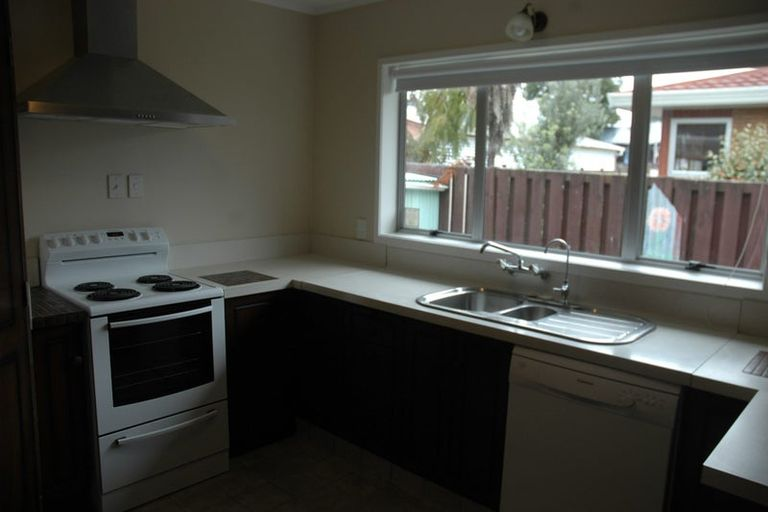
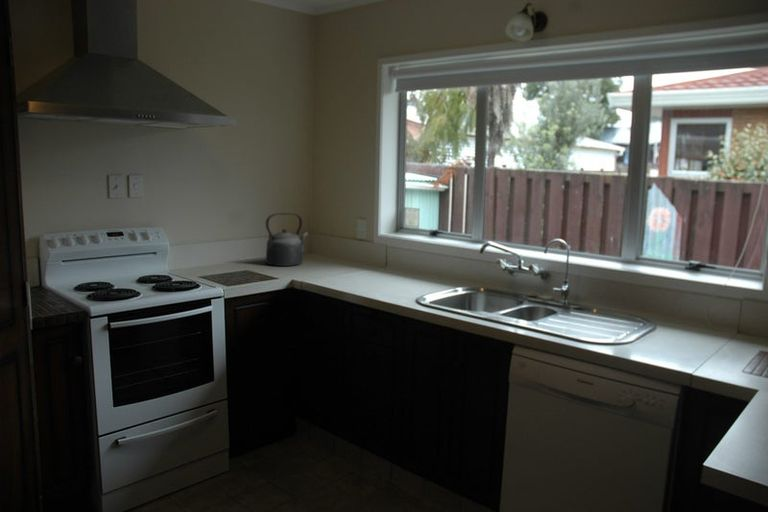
+ kettle (287, 238)
